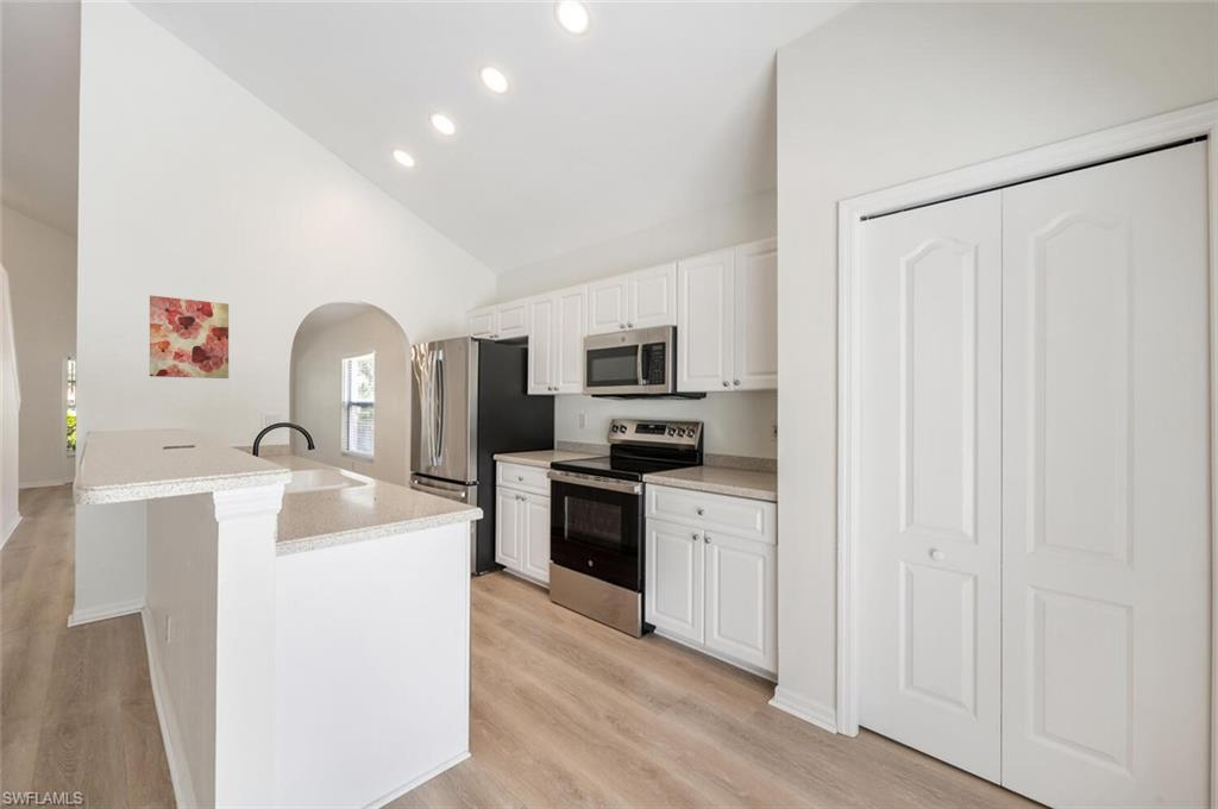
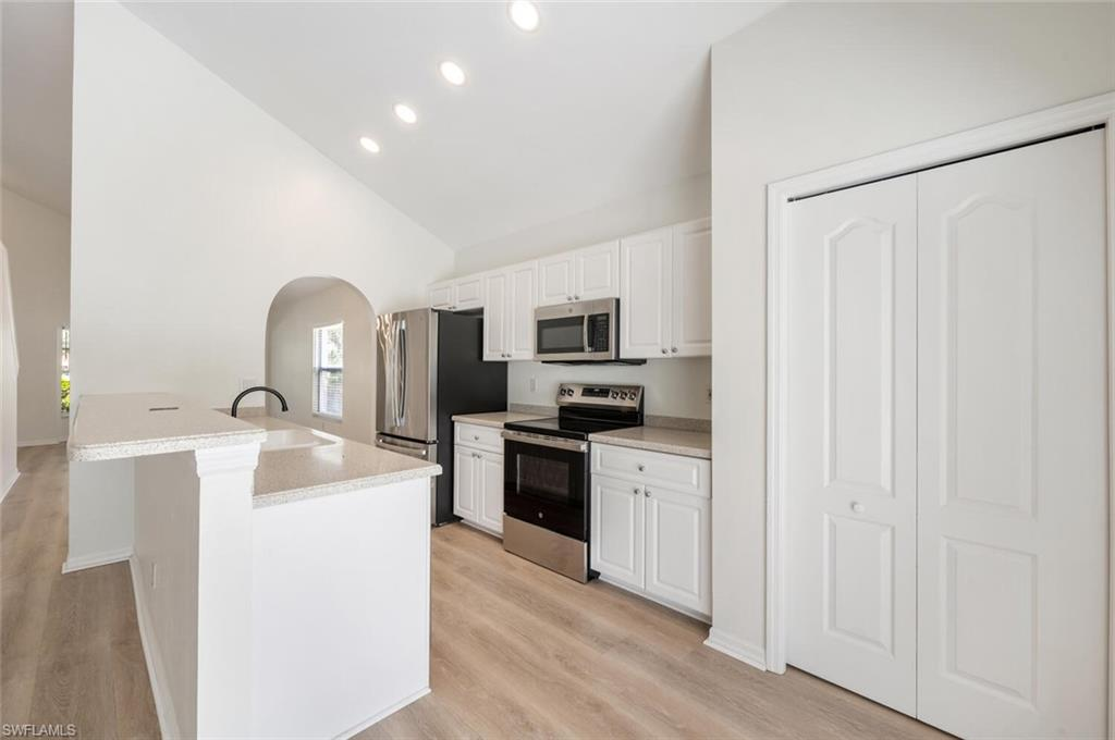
- wall art (190, 338)
